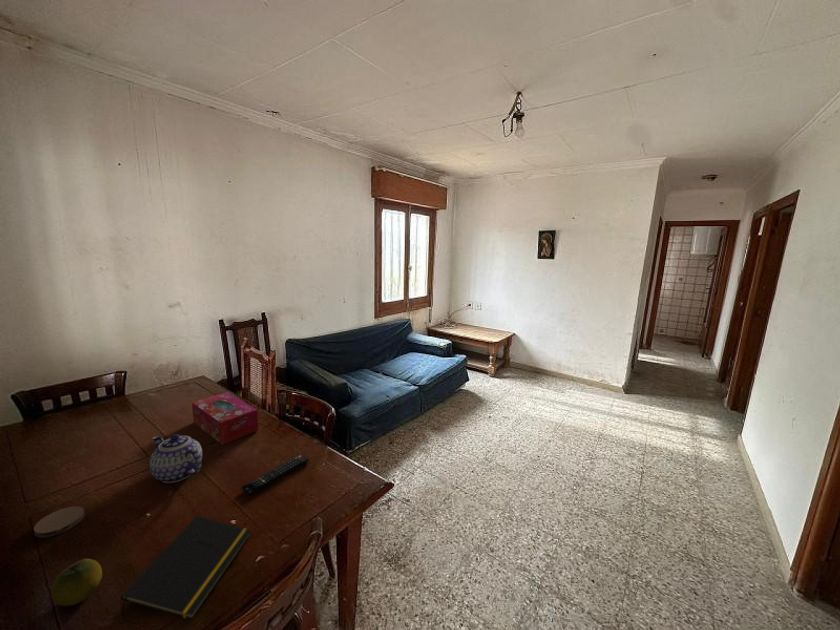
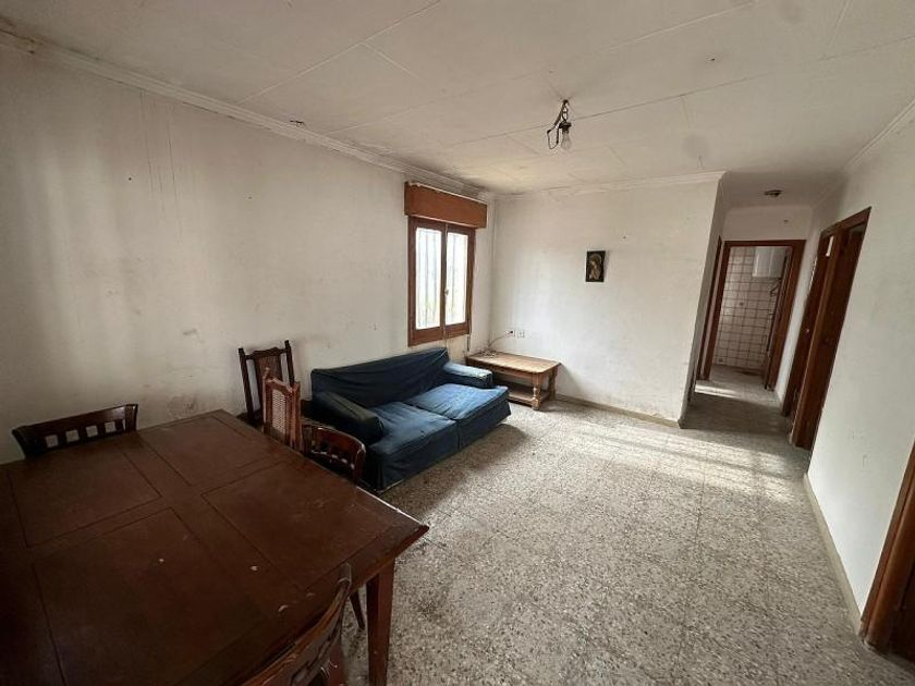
- tissue box (224, 416)
- coaster (60, 521)
- remote control (278, 473)
- fruit (77, 581)
- notepad (194, 560)
- teapot (176, 454)
